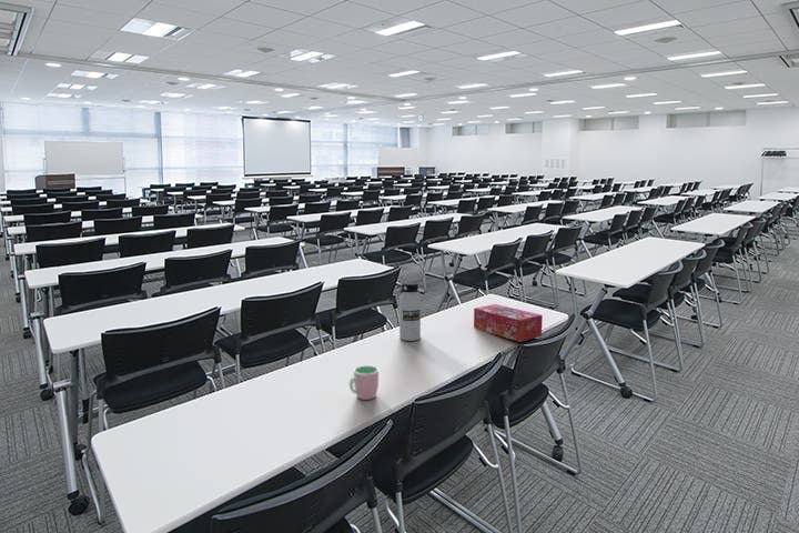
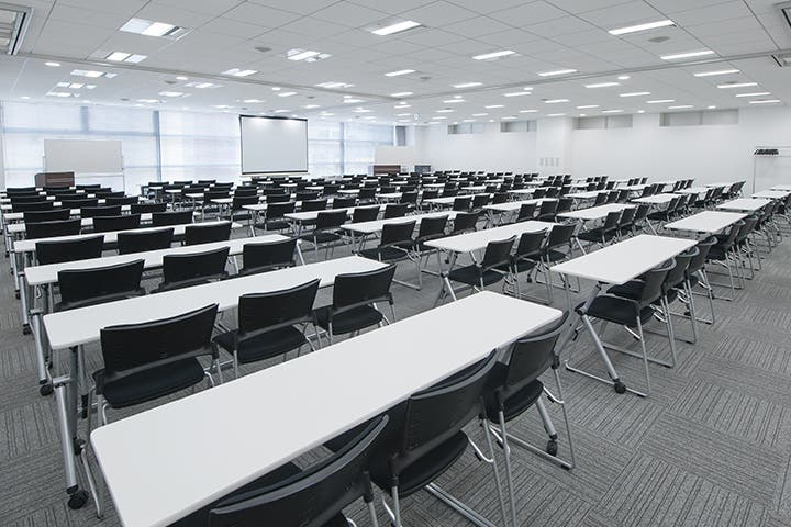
- water bottle (409, 310)
- cup (363, 383)
- tissue box (506, 321)
